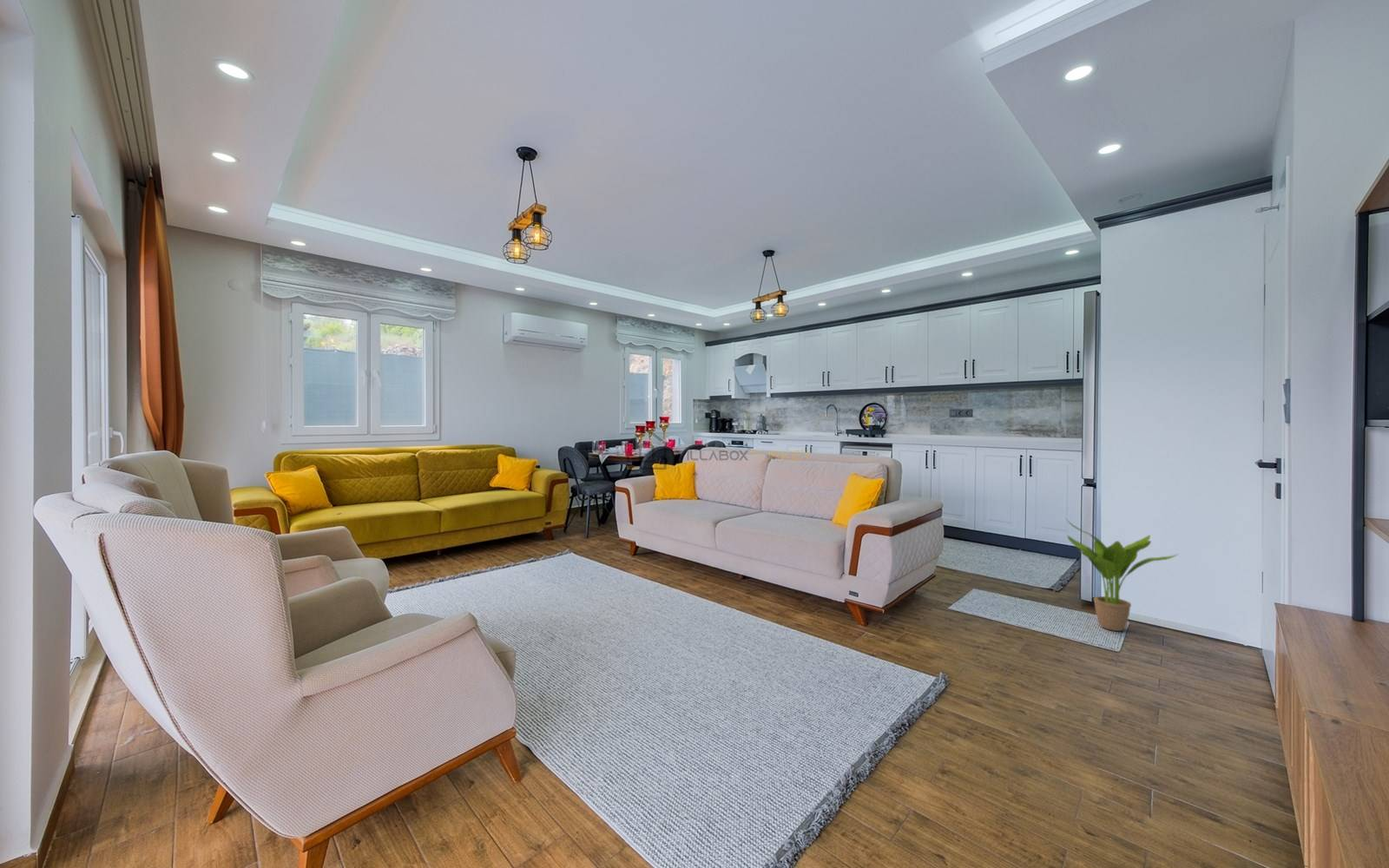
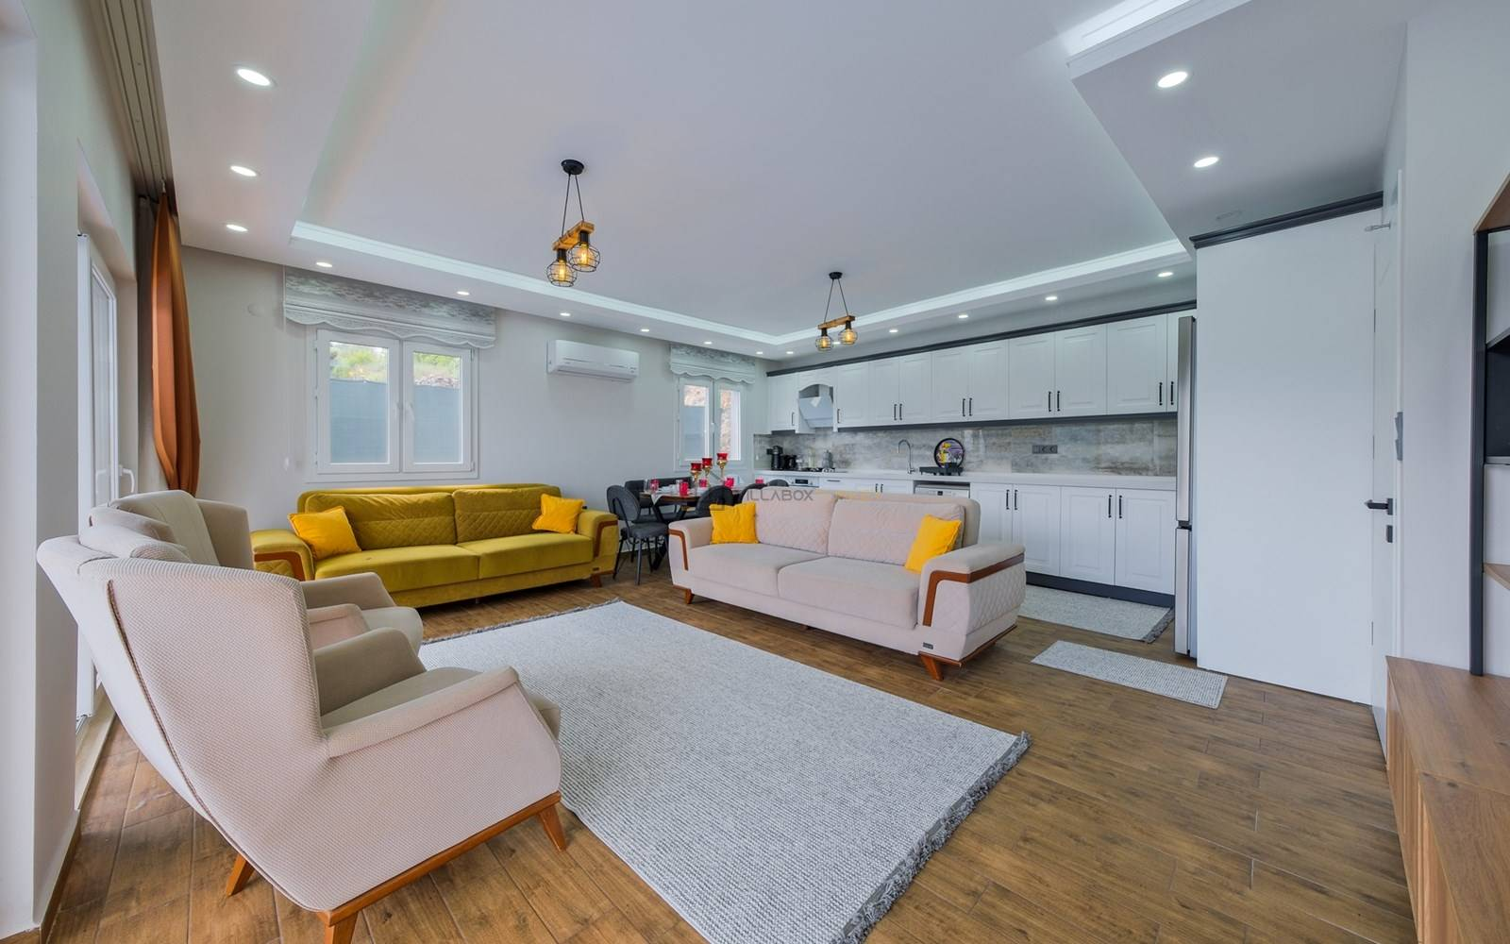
- potted plant (1114, 575)
